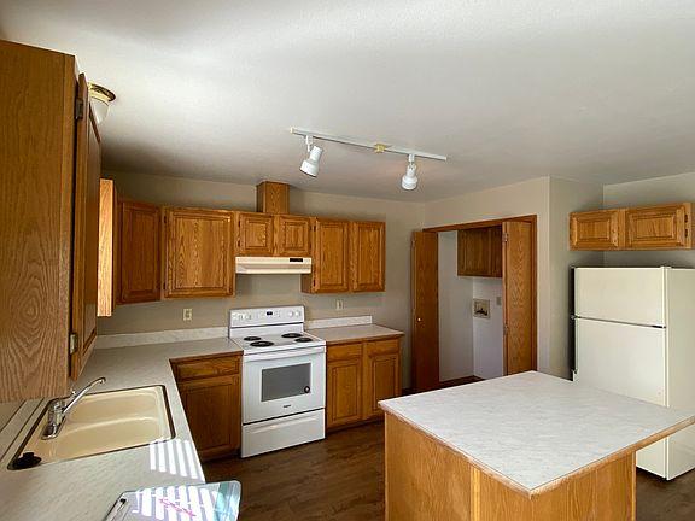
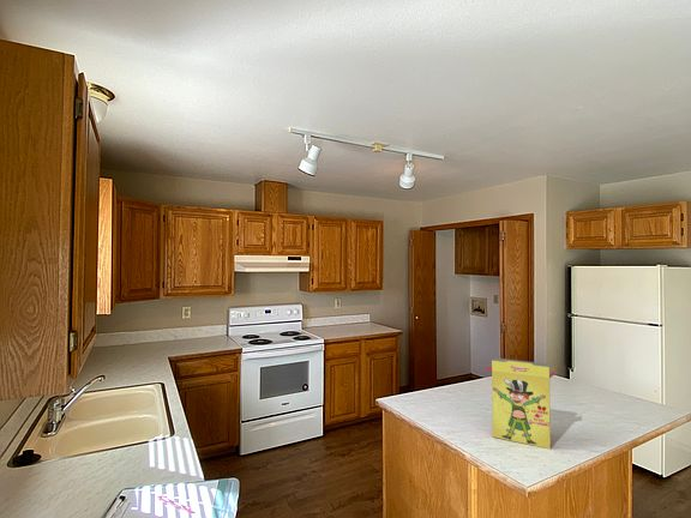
+ cereal box (519, 399)
